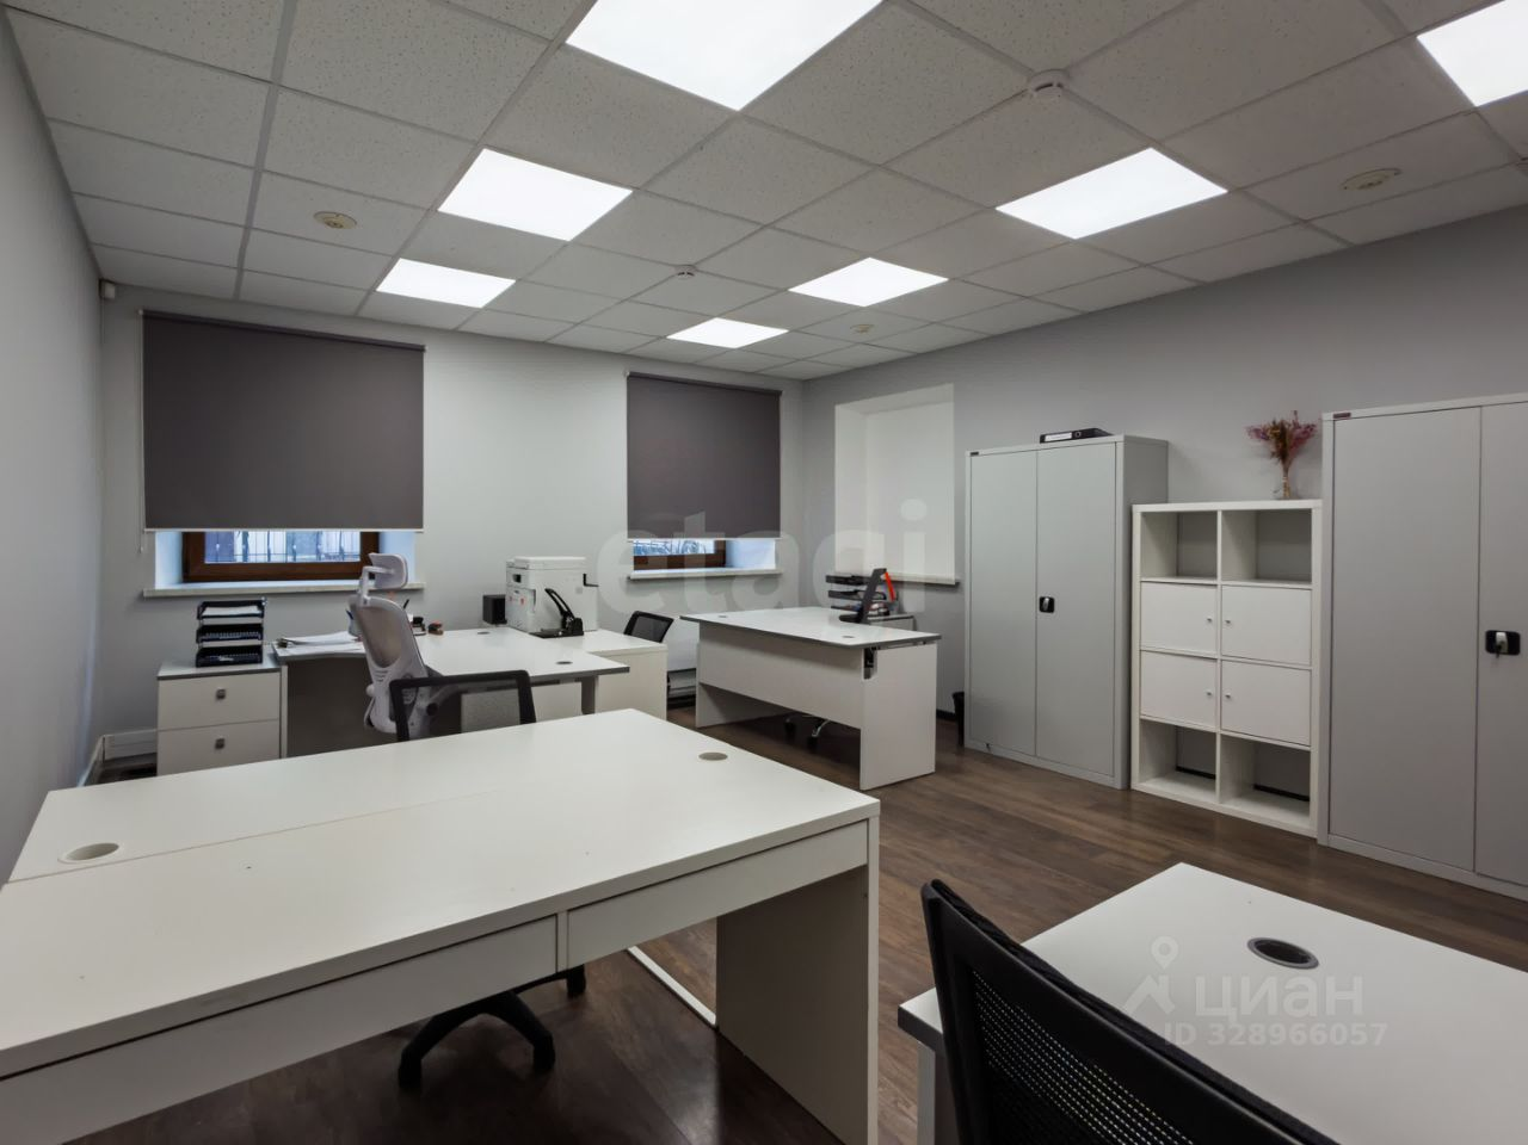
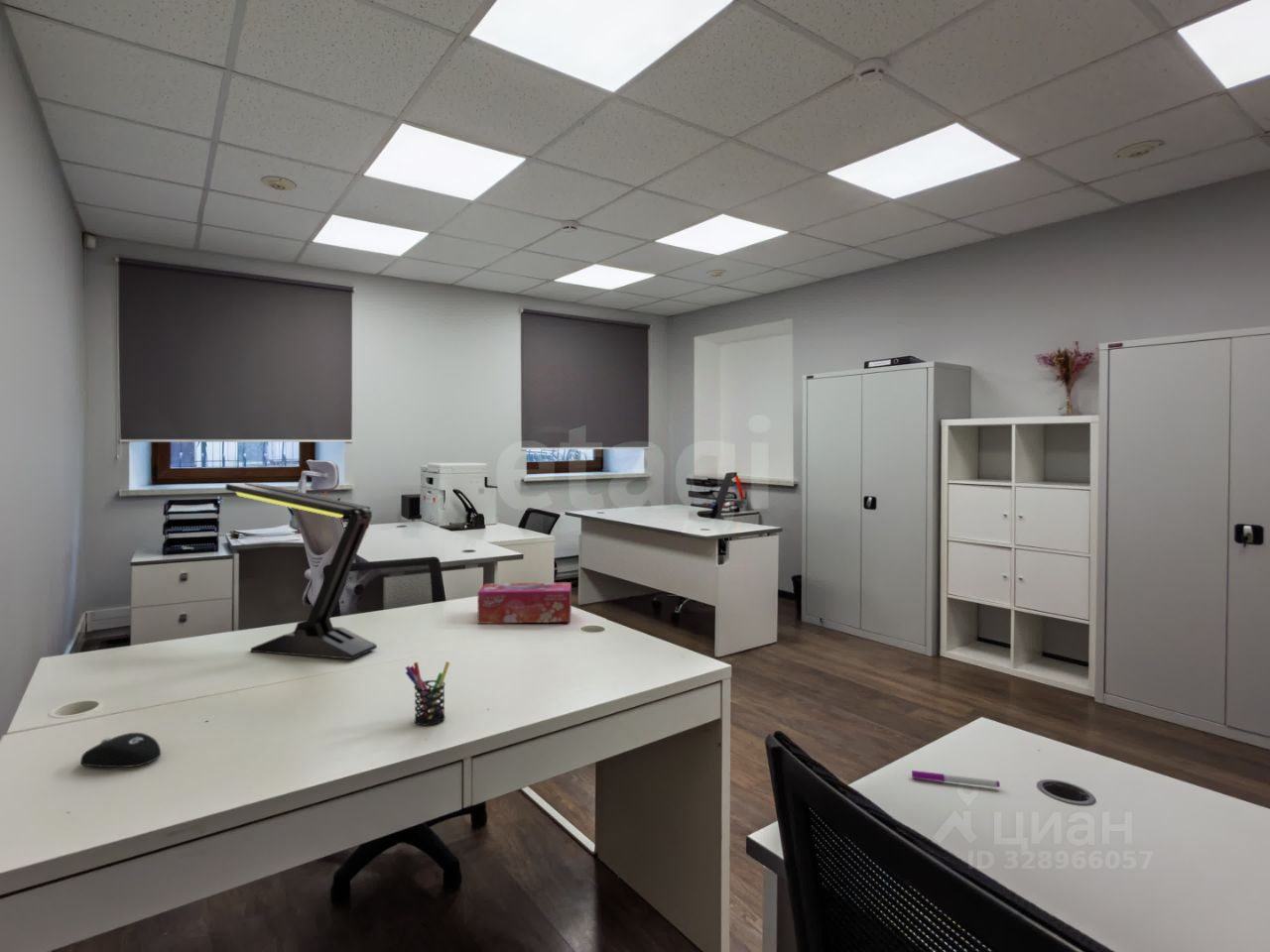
+ pen holder (430, 690)
+ tissue box (526, 602)
+ computer mouse (124, 749)
+ pen (954, 778)
+ desk lamp (324, 577)
